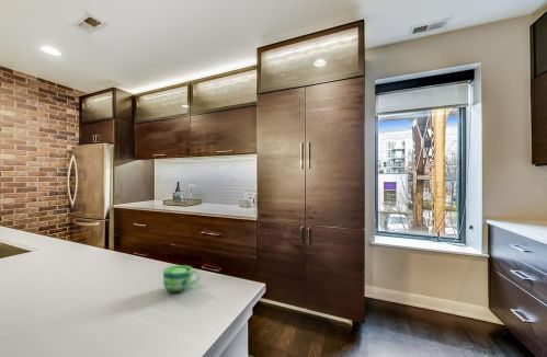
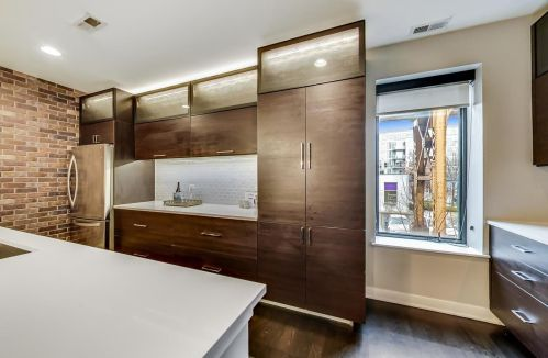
- cup (182, 277)
